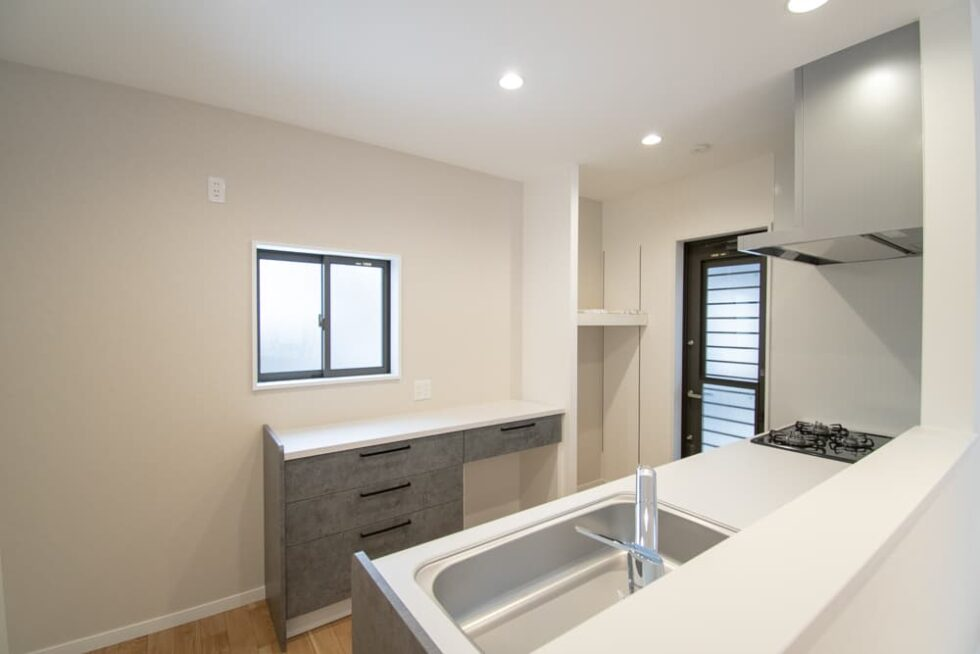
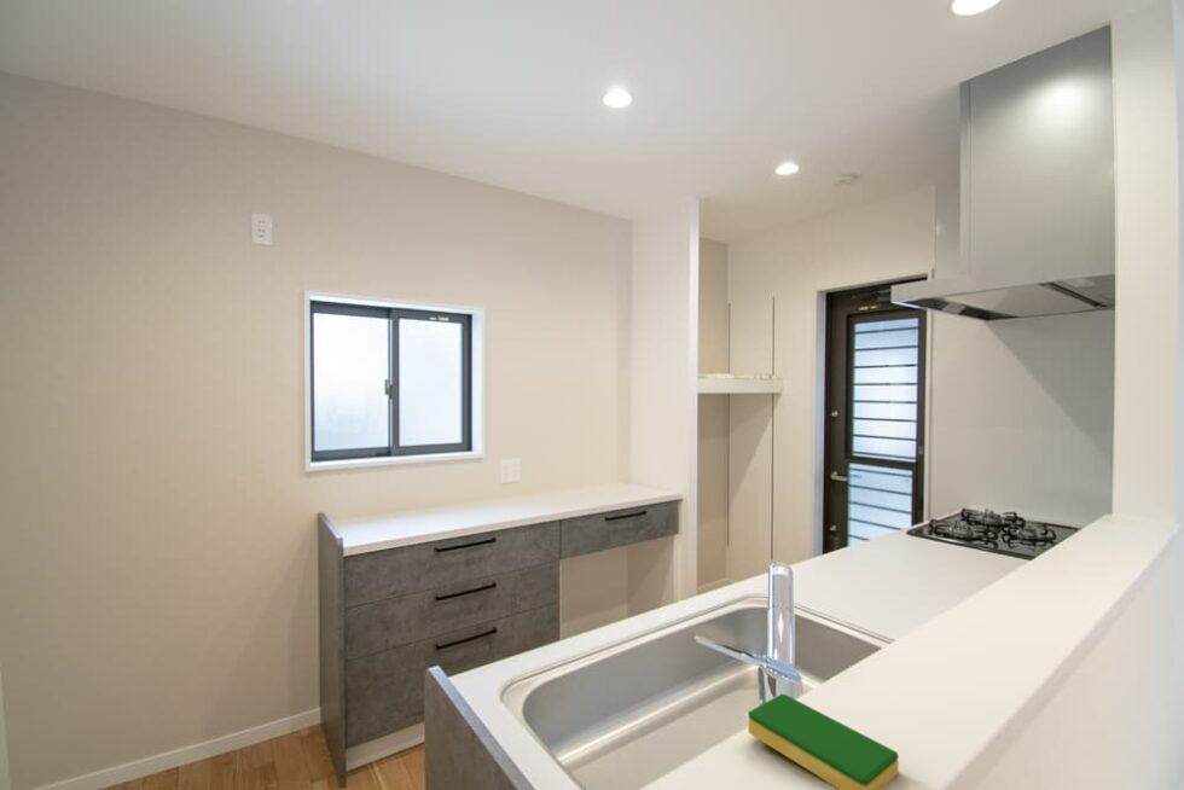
+ dish sponge (818, 742)
